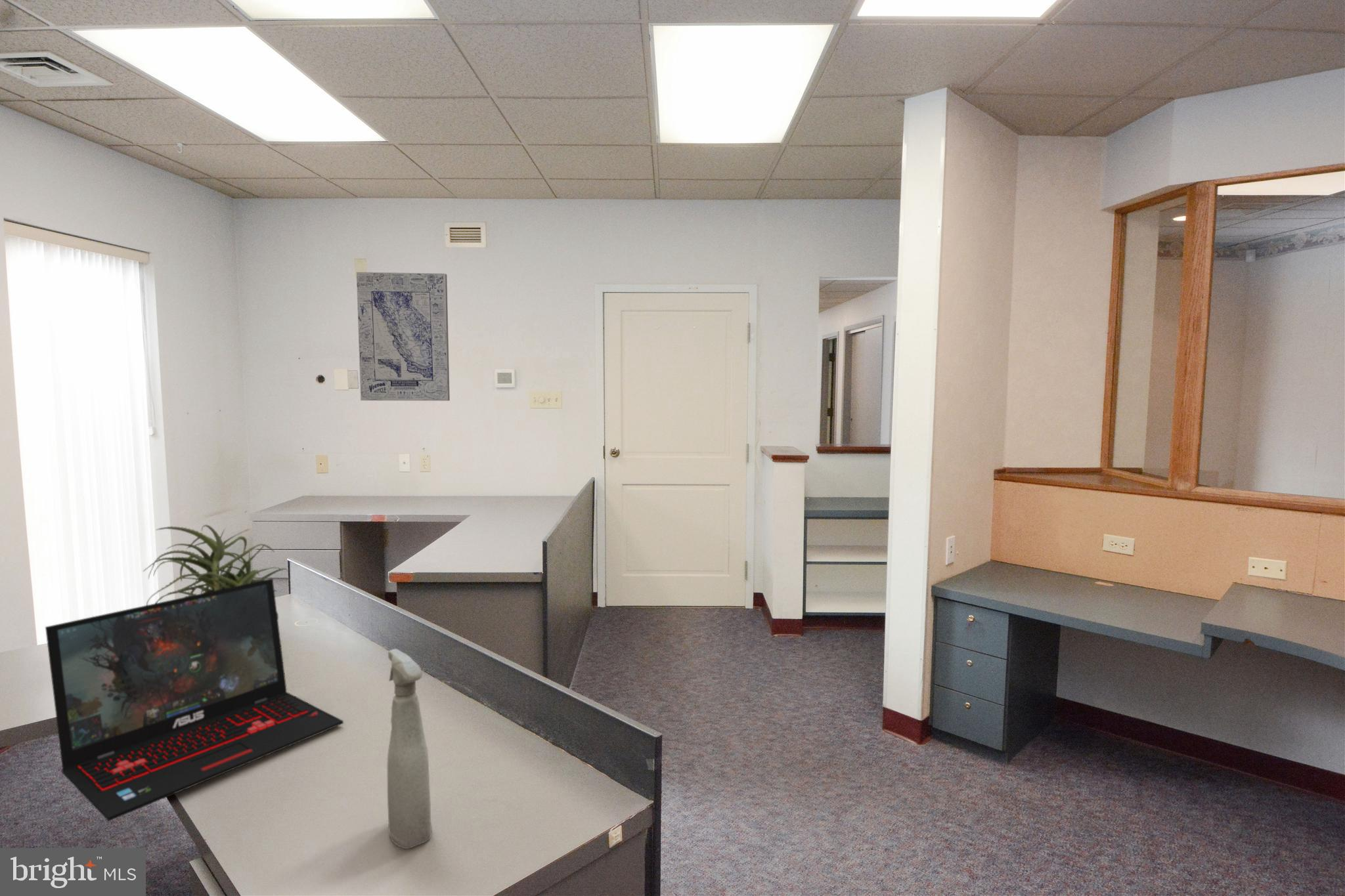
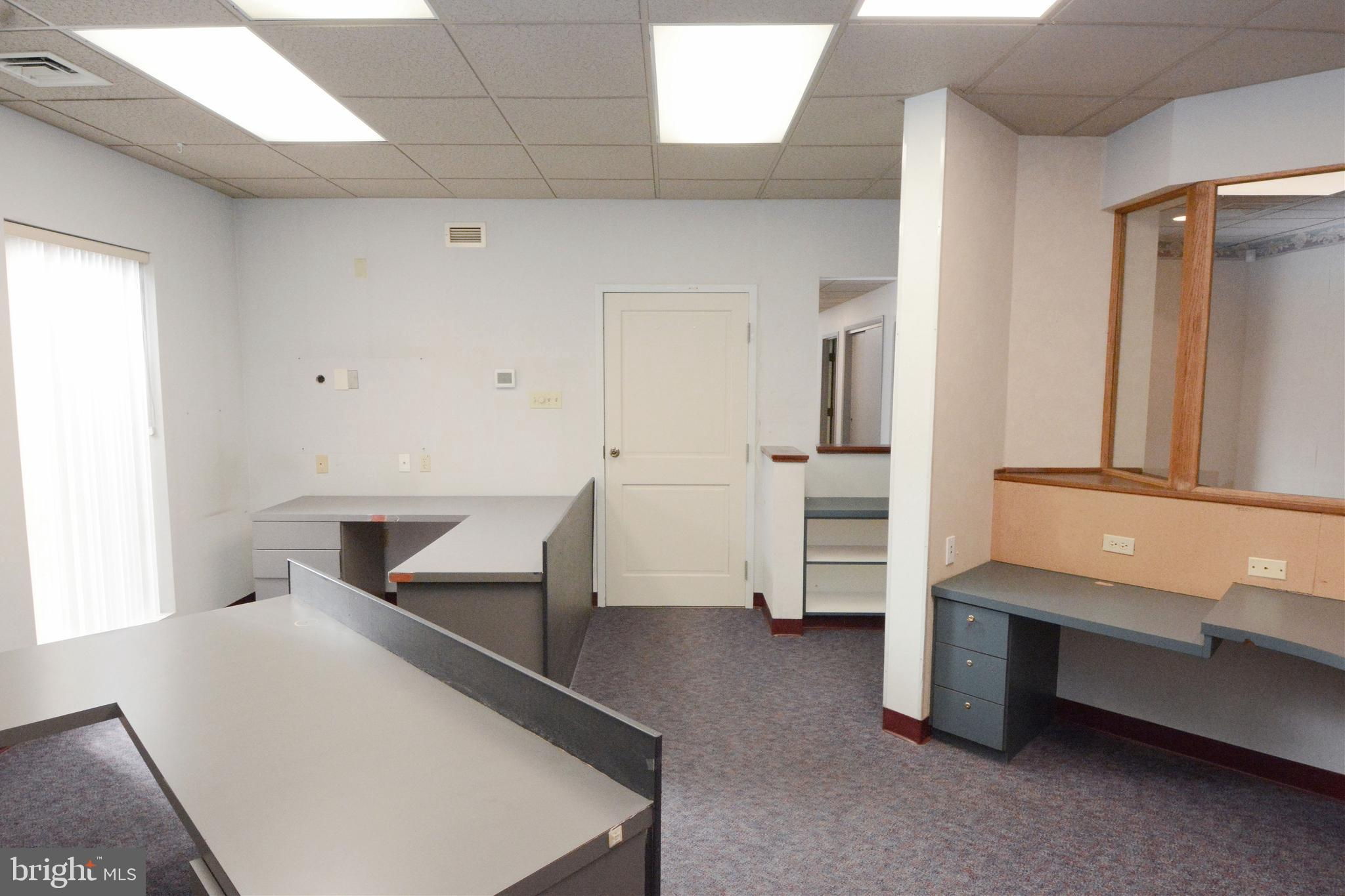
- wall art (403, 337)
- laptop (204, 680)
- potted plant (214, 584)
- spray bottle (407, 745)
